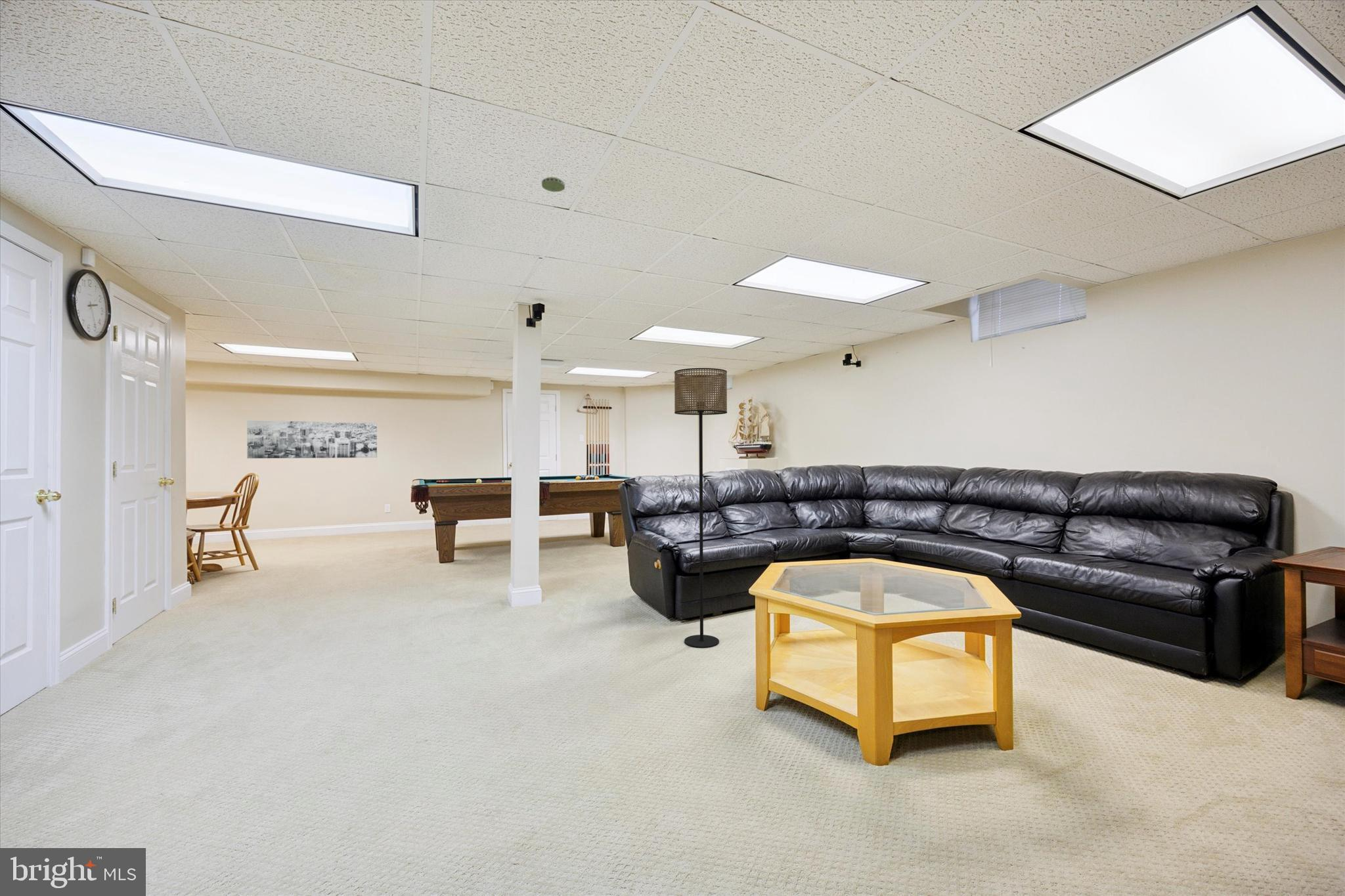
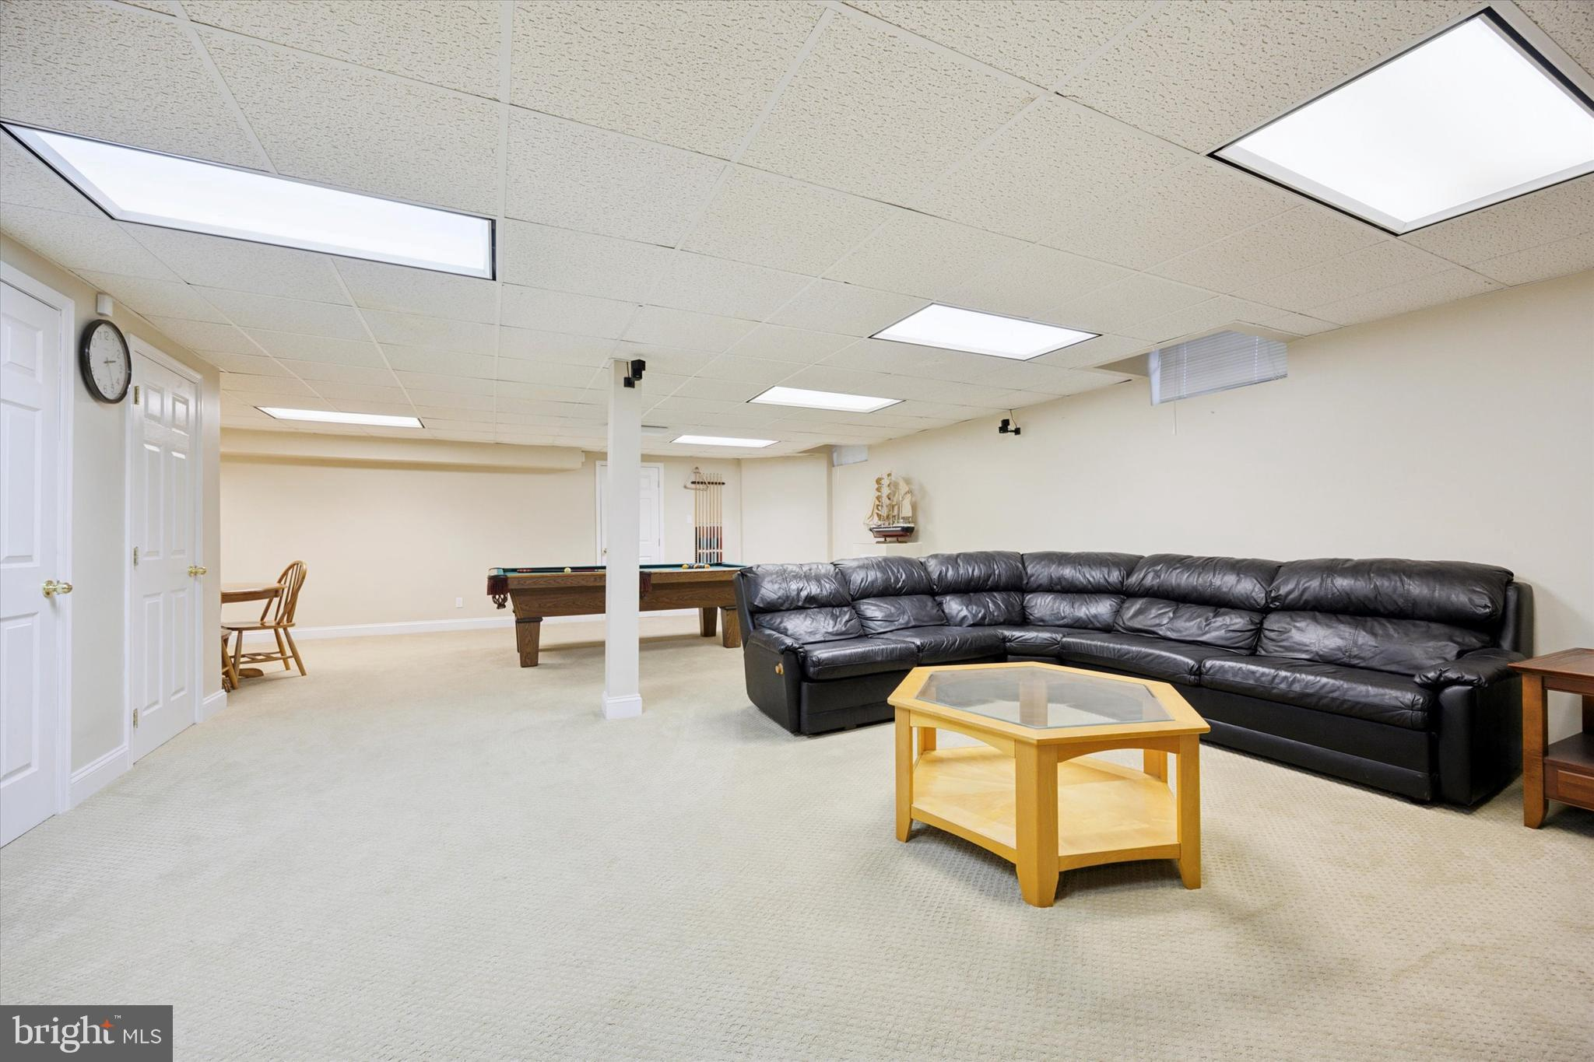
- floor lamp (701, 506)
- wall art (315, 440)
- smoke detector (553, 184)
